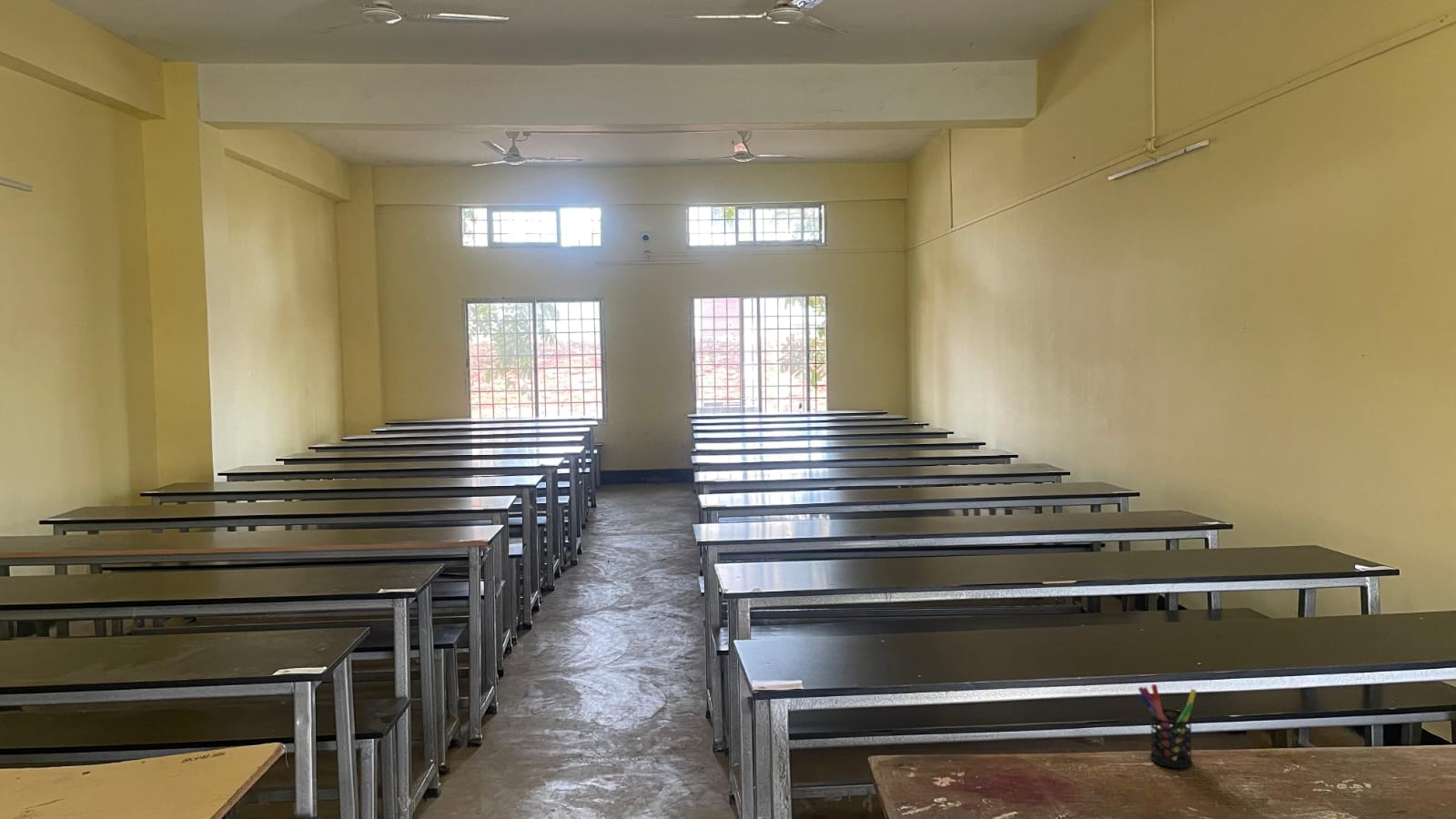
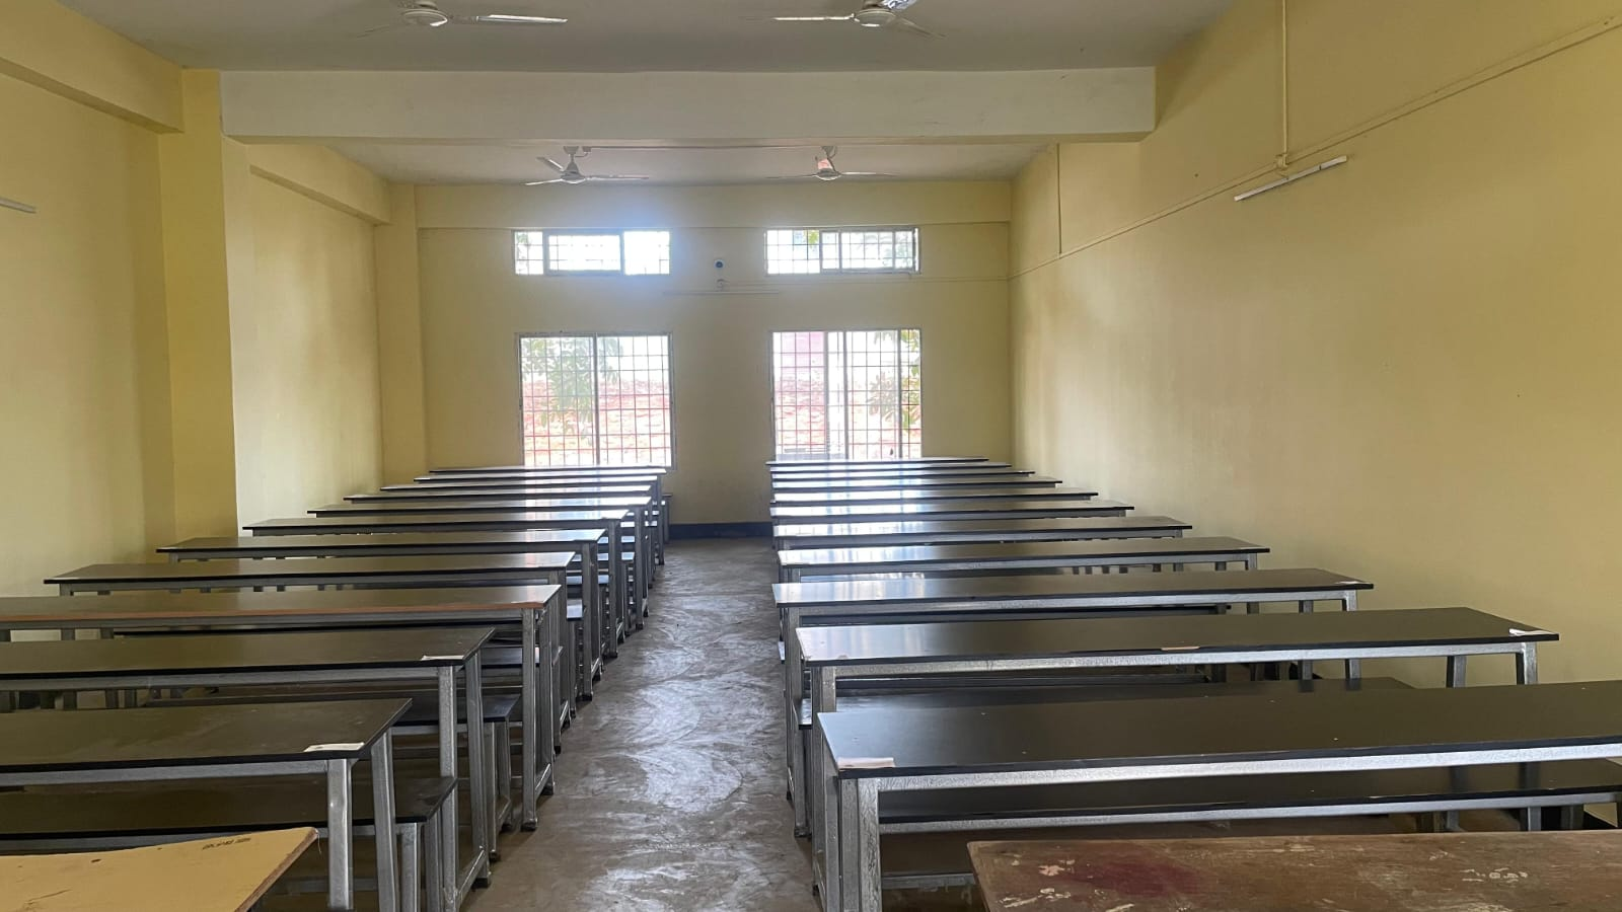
- pen holder (1172, 723)
